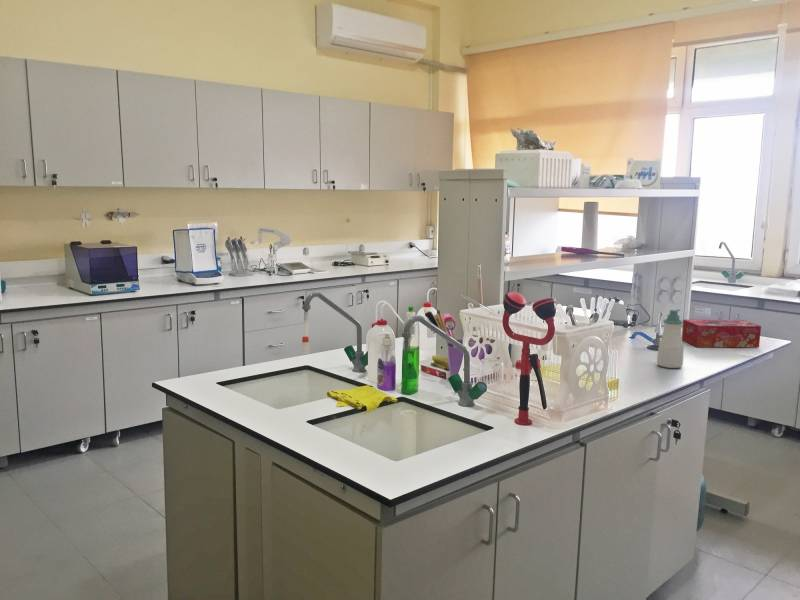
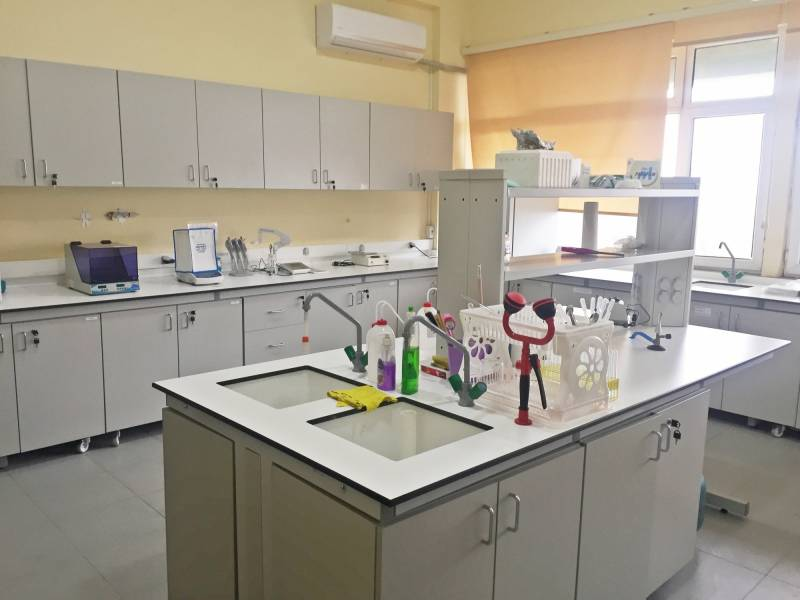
- tissue box (720, 333)
- soap bottle (671, 338)
